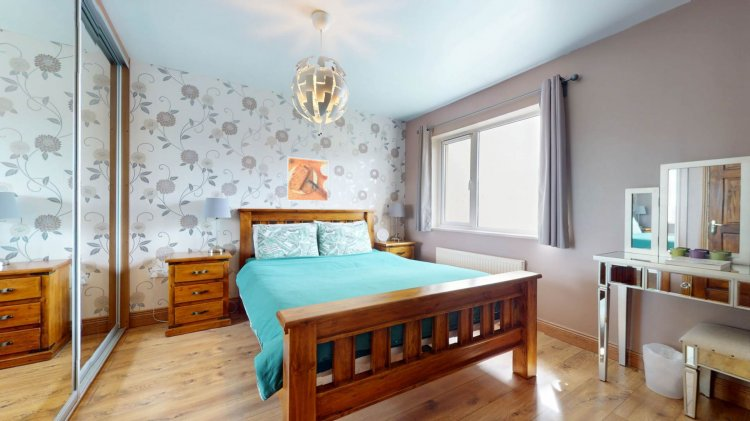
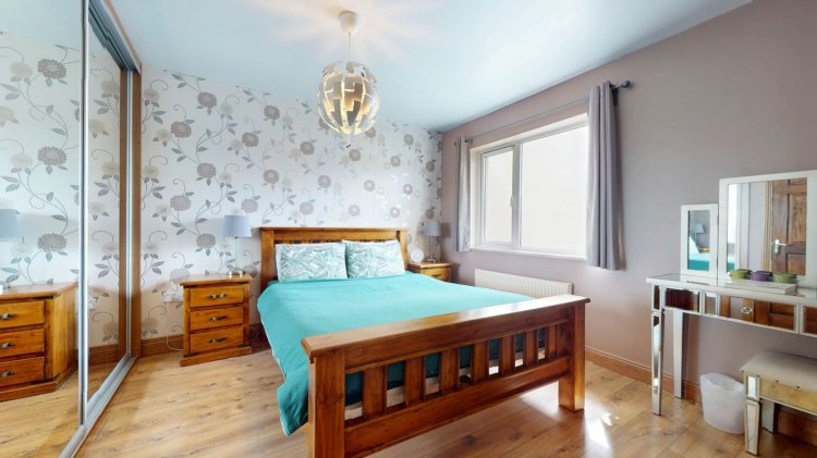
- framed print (308, 179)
